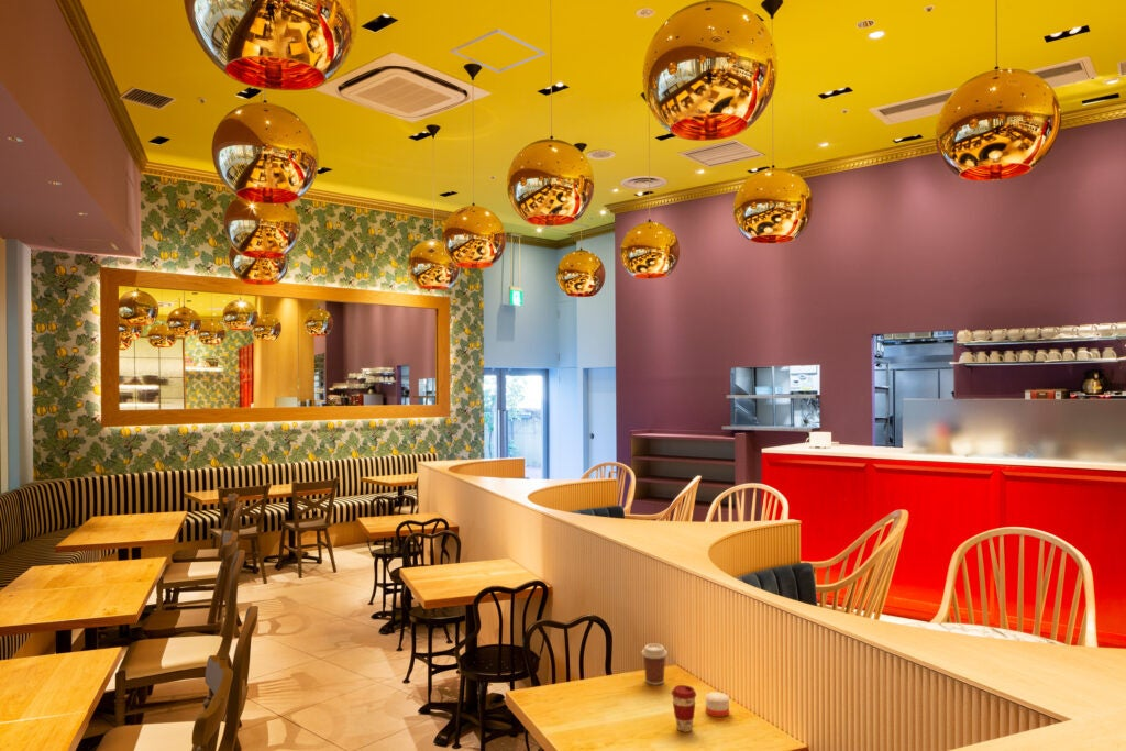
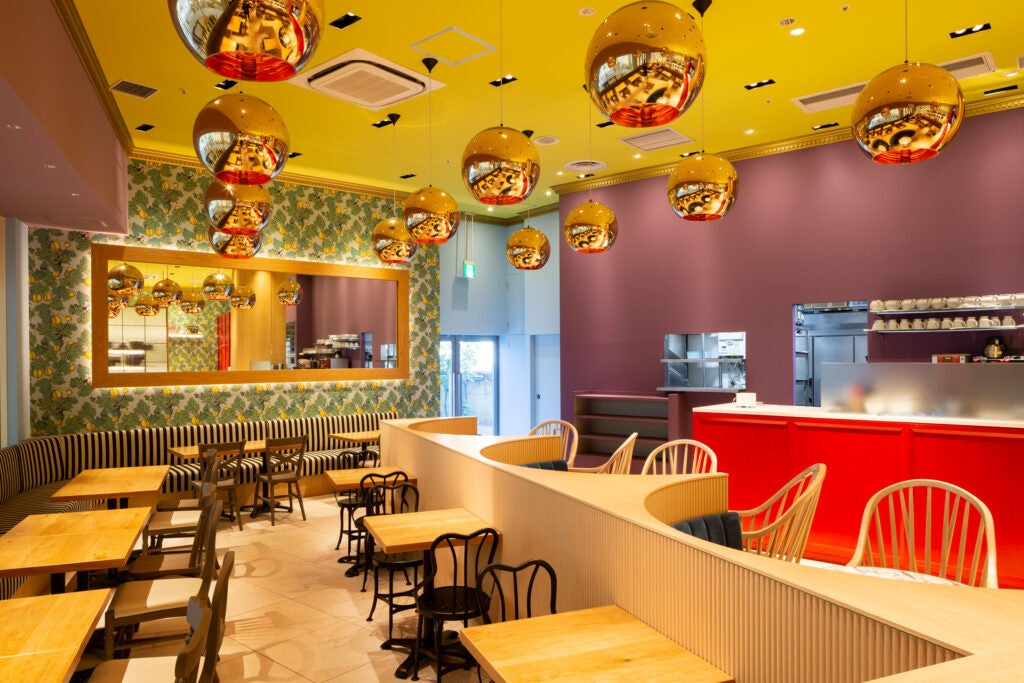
- coffee cup (654, 663)
- candle (717, 696)
- coffee cup (684, 708)
